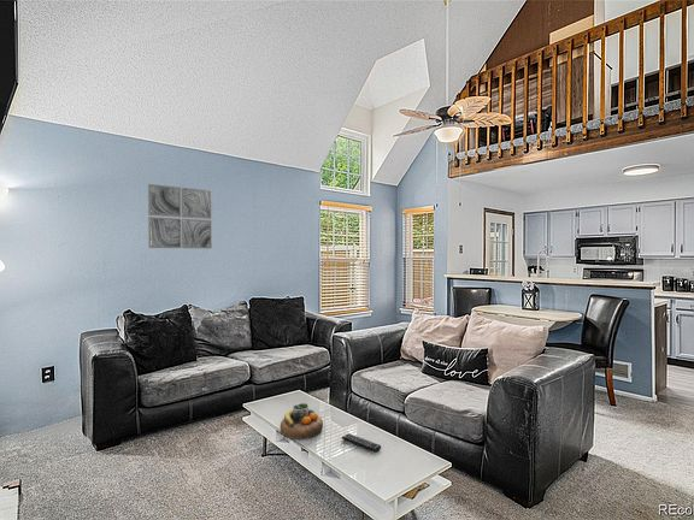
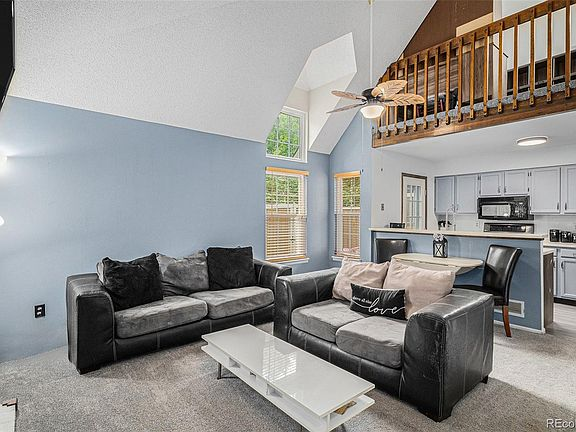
- wall art (182, 217)
- remote control (360, 442)
- decorative bowl (301, 416)
